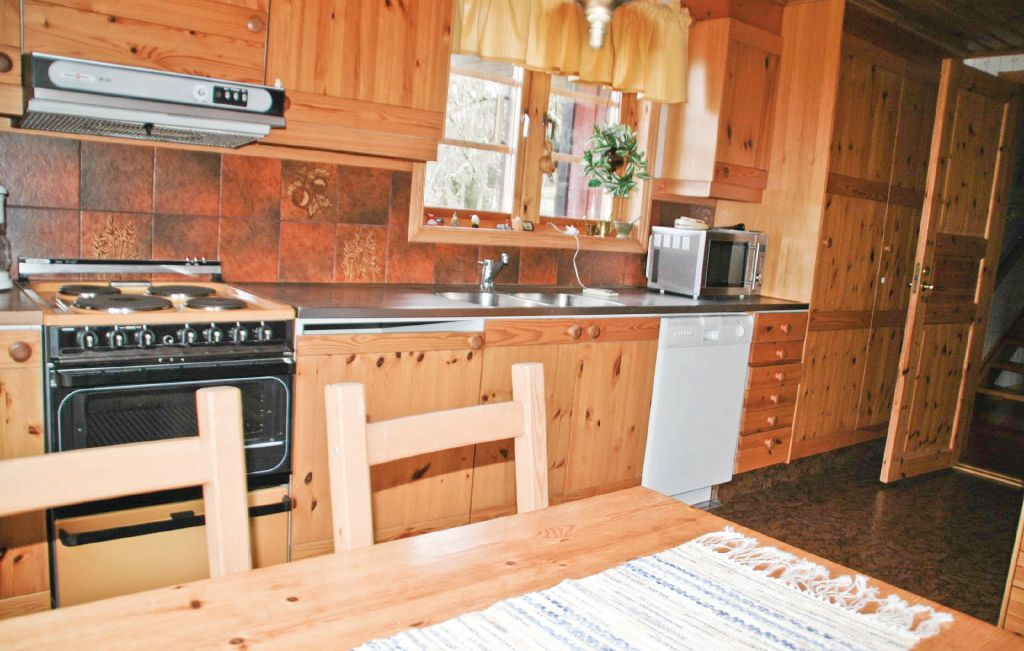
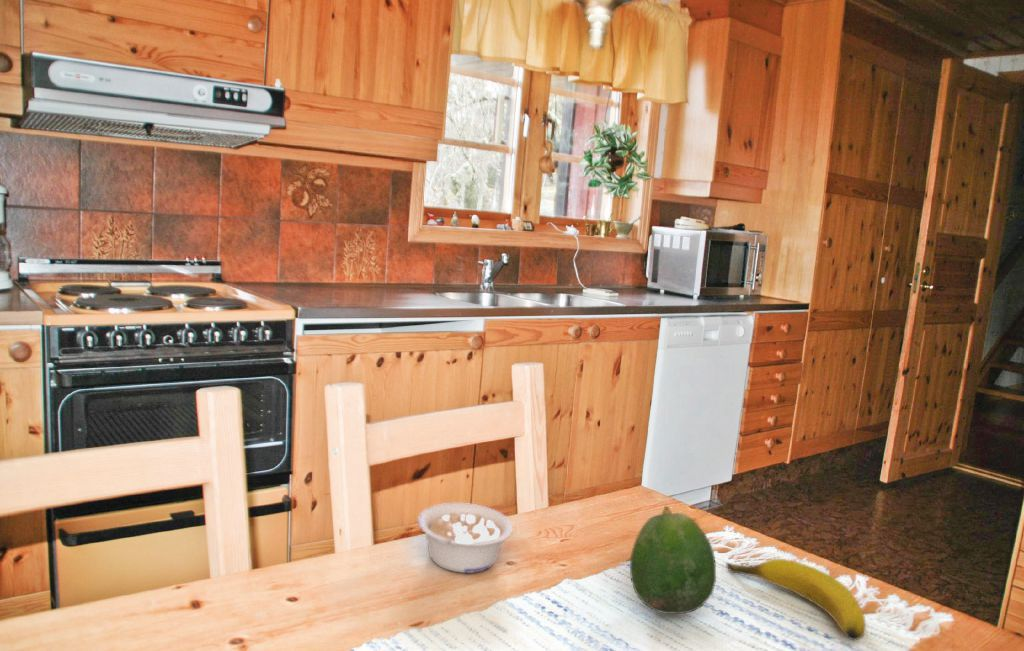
+ legume (465, 537)
+ banana (802, 587)
+ fruit (673, 561)
